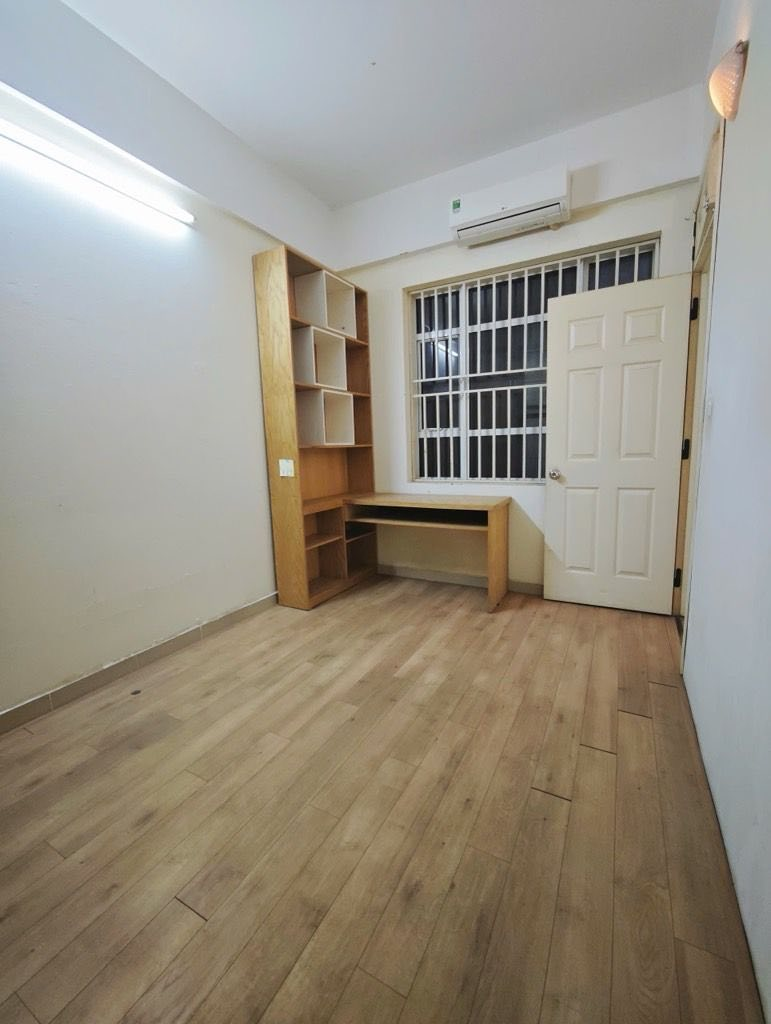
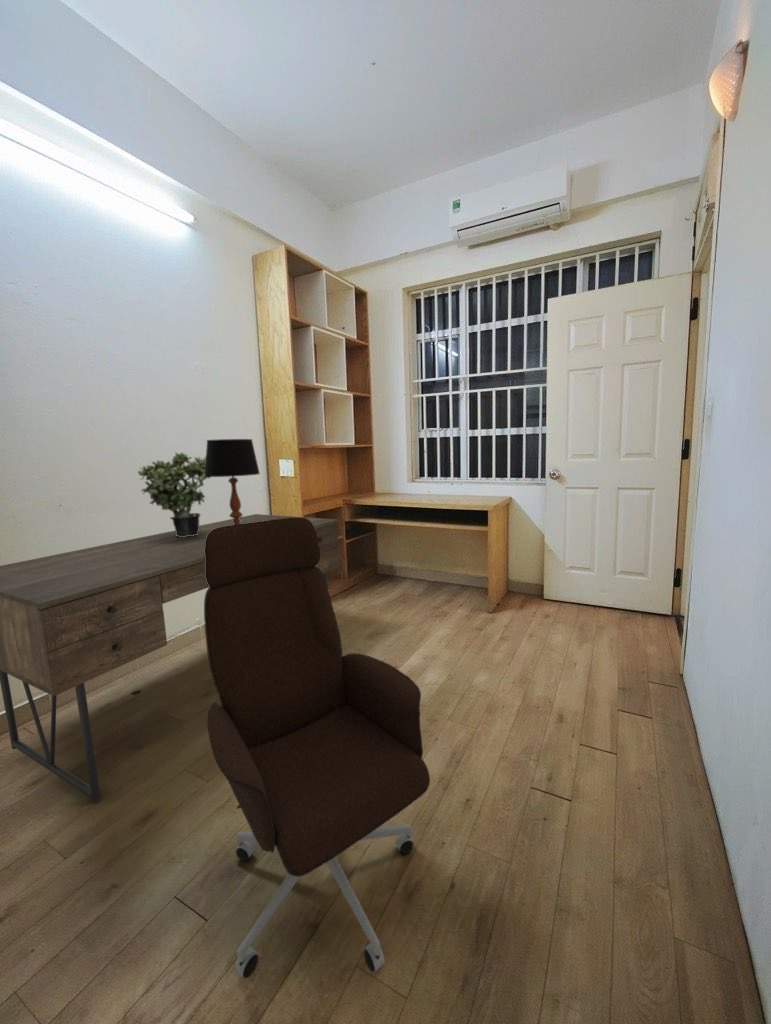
+ table lamp (234, 491)
+ potted plant (180, 493)
+ office chair (307, 713)
+ desk (191, 593)
